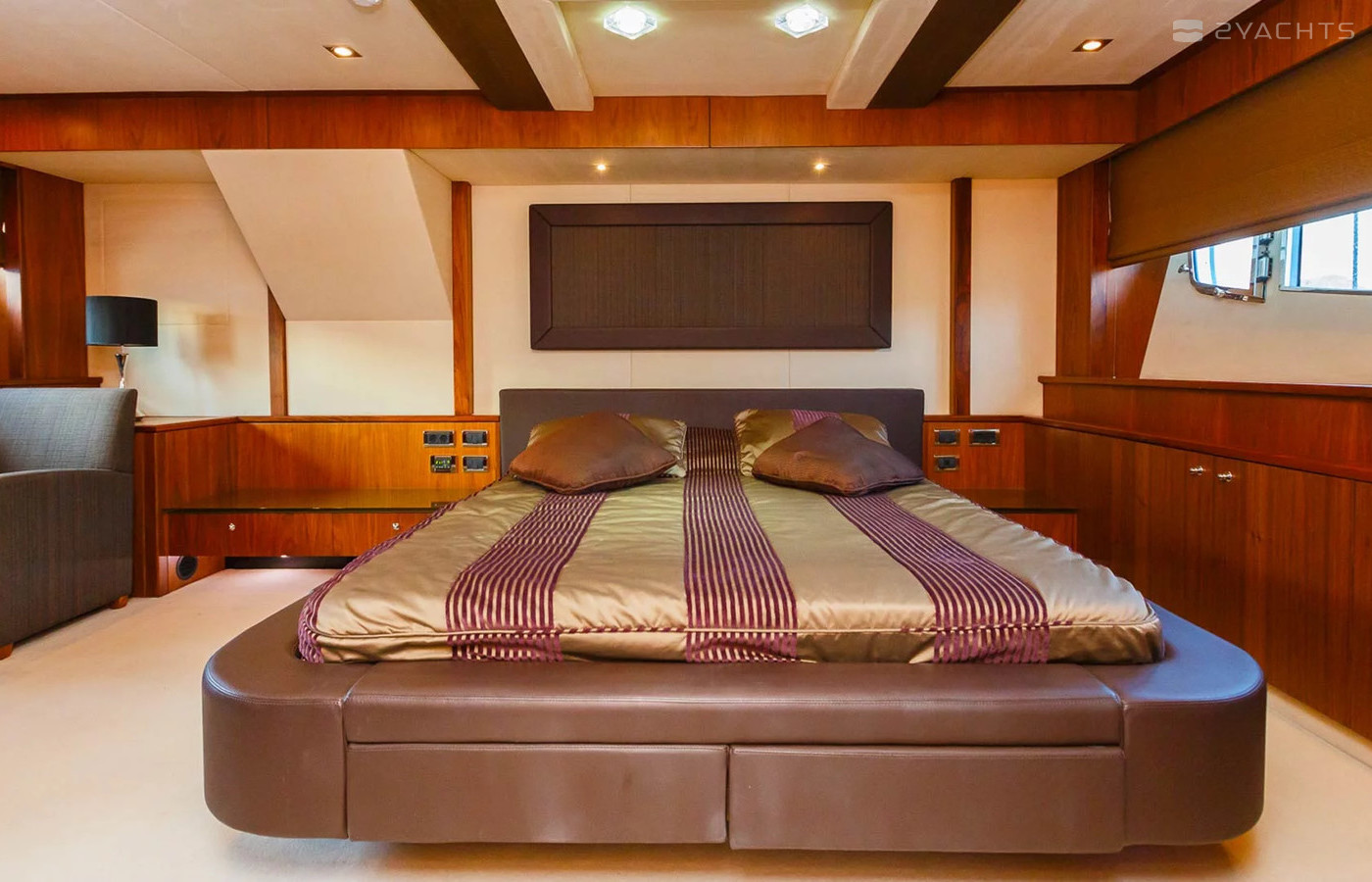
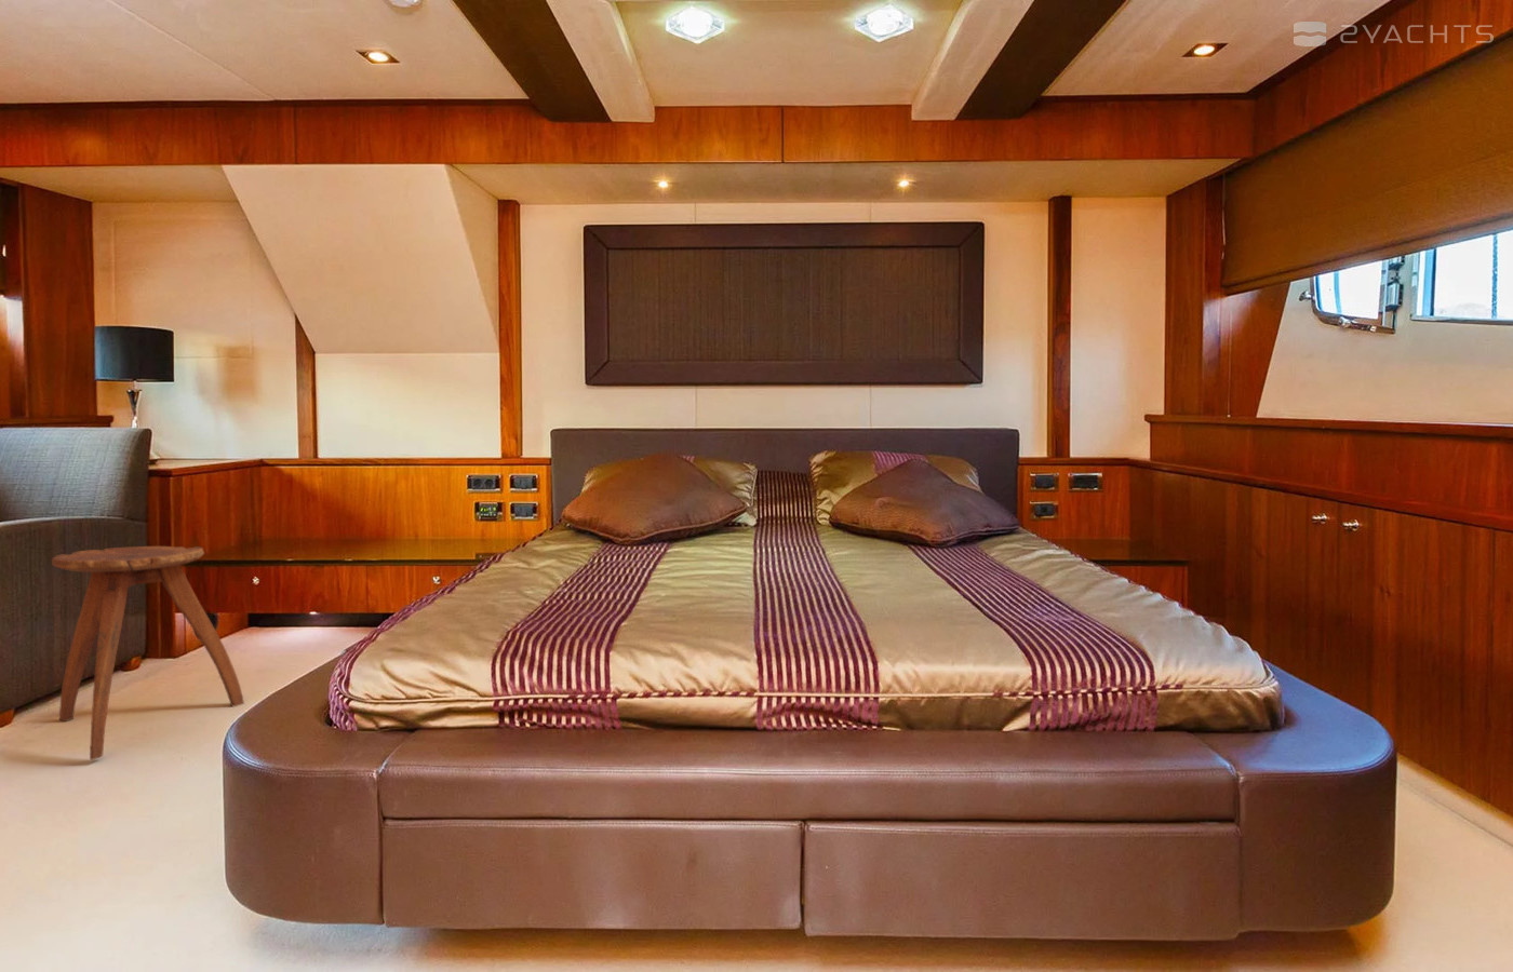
+ stool (114, 644)
